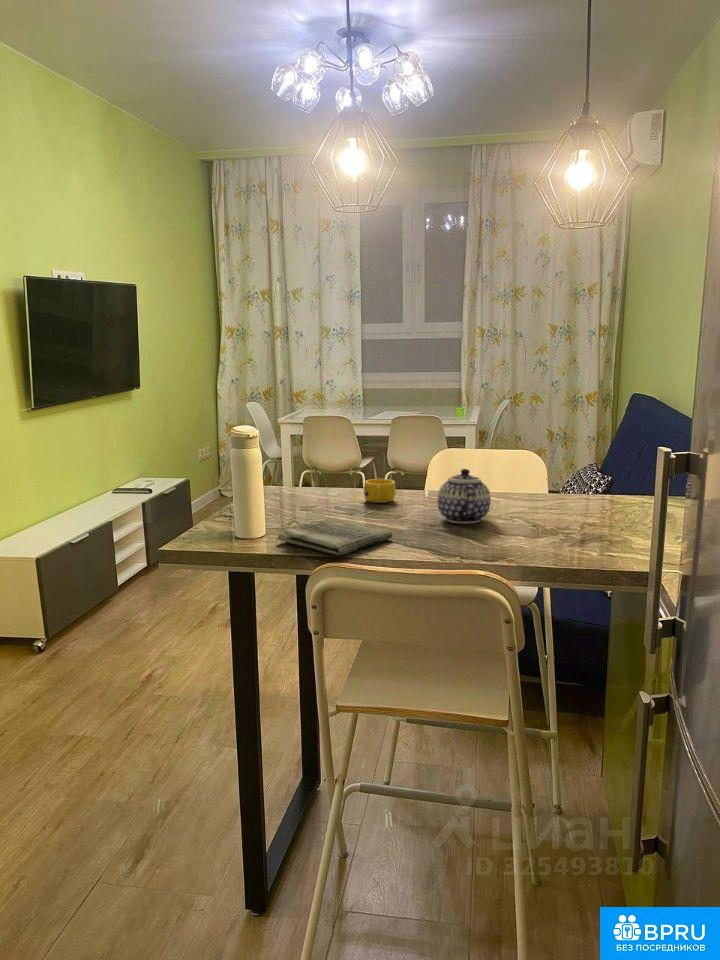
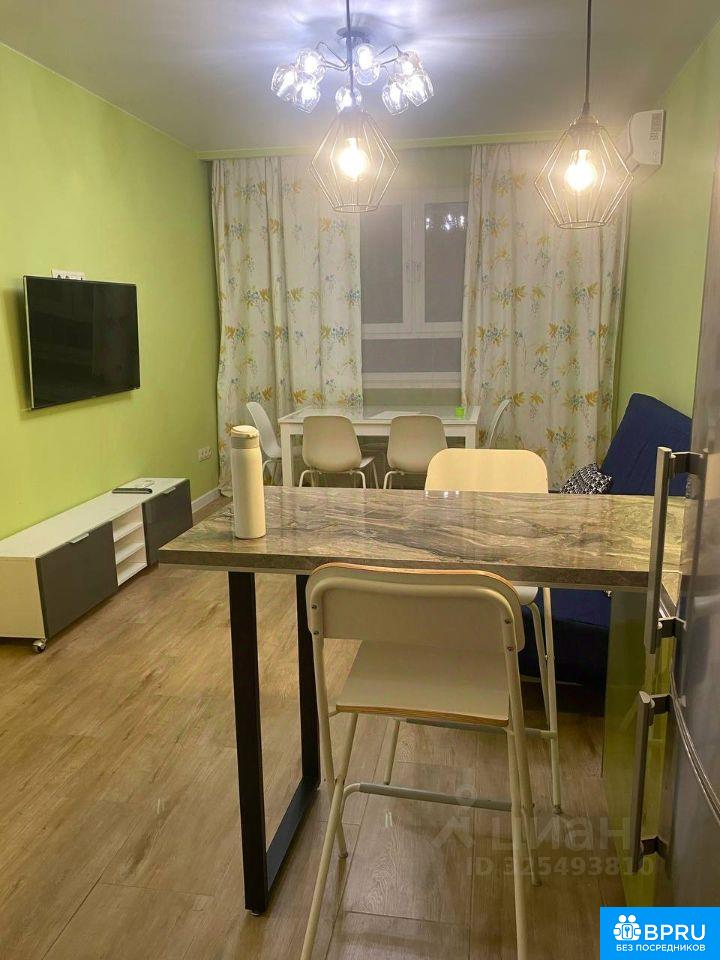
- dish towel (334, 533)
- teapot (464, 494)
- cup (379, 491)
